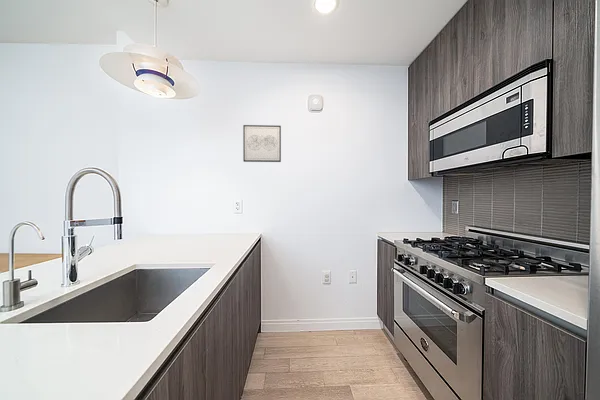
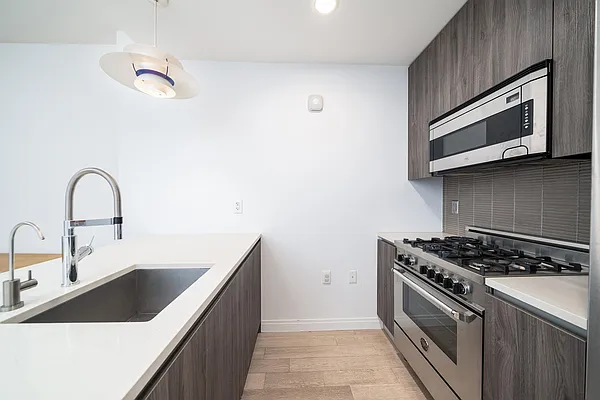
- wall art (262, 143)
